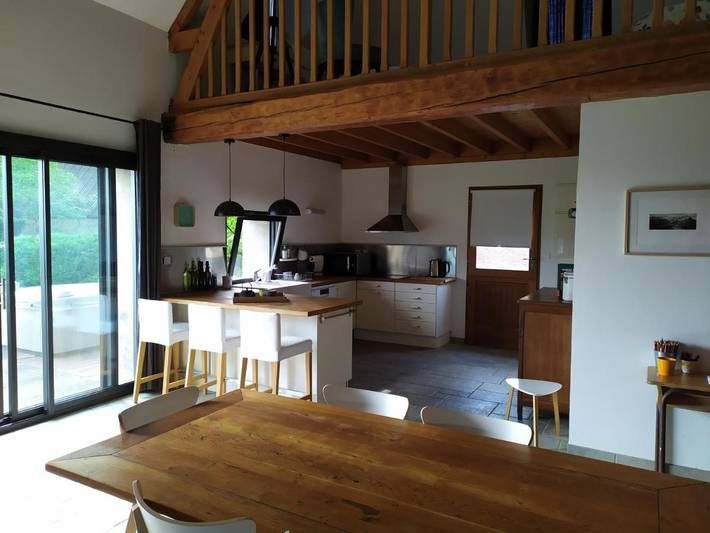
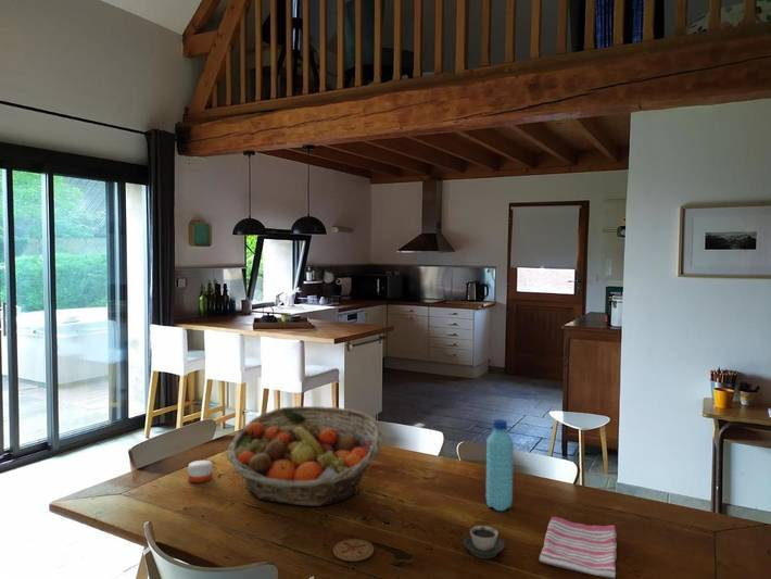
+ dish towel (579, 543)
+ fruit basket (305, 452)
+ candle (200, 463)
+ coaster (353, 550)
+ water bottle (500, 464)
+ cup (483, 541)
